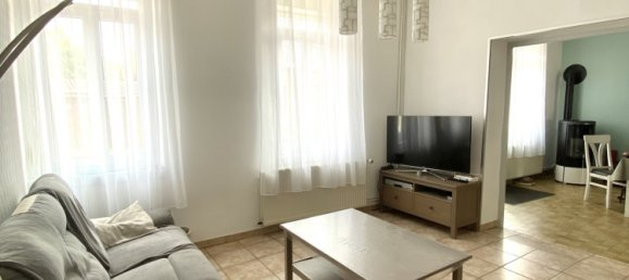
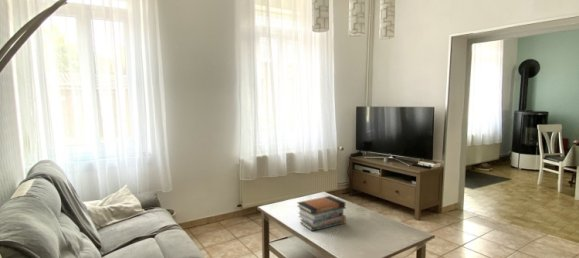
+ book stack (321, 212)
